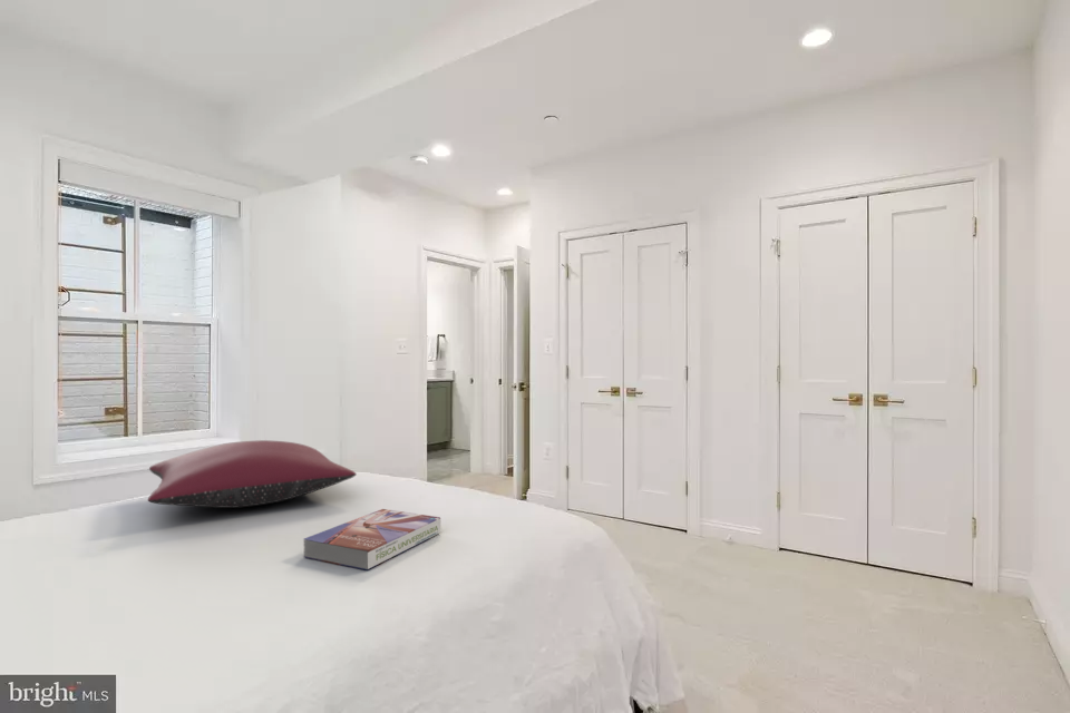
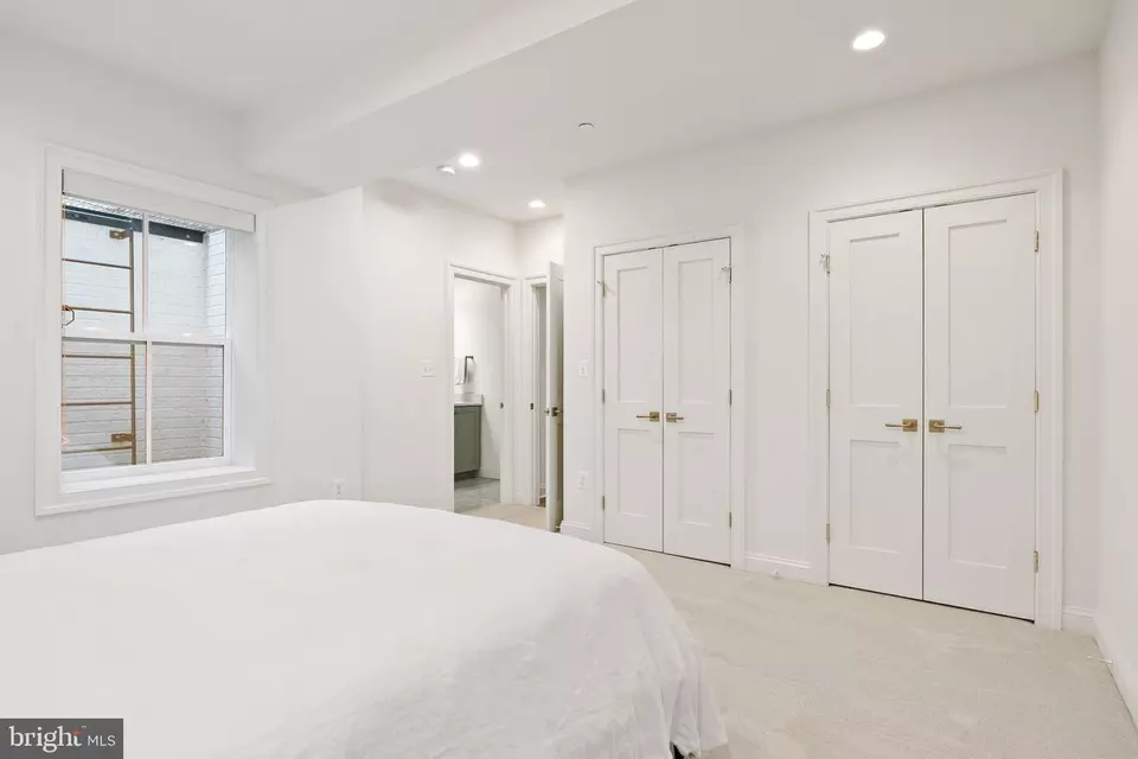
- pillow (250, 470)
- textbook (376, 535)
